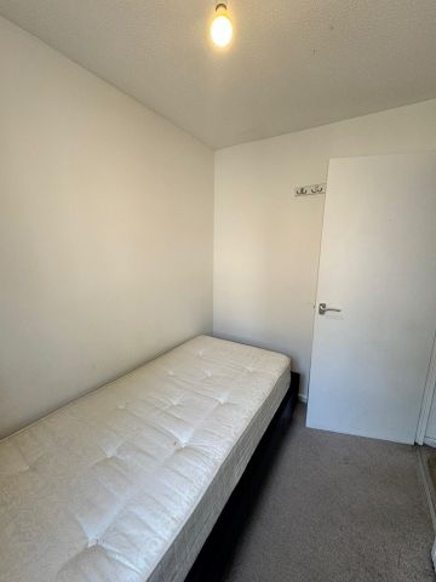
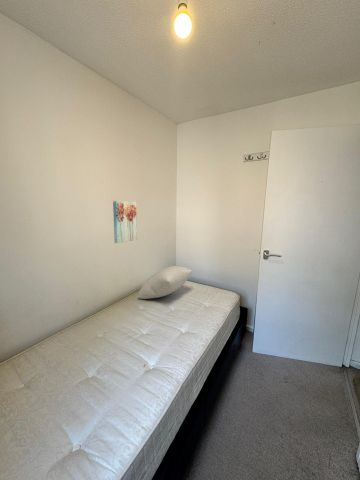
+ wall art (125, 221)
+ pillow (165, 281)
